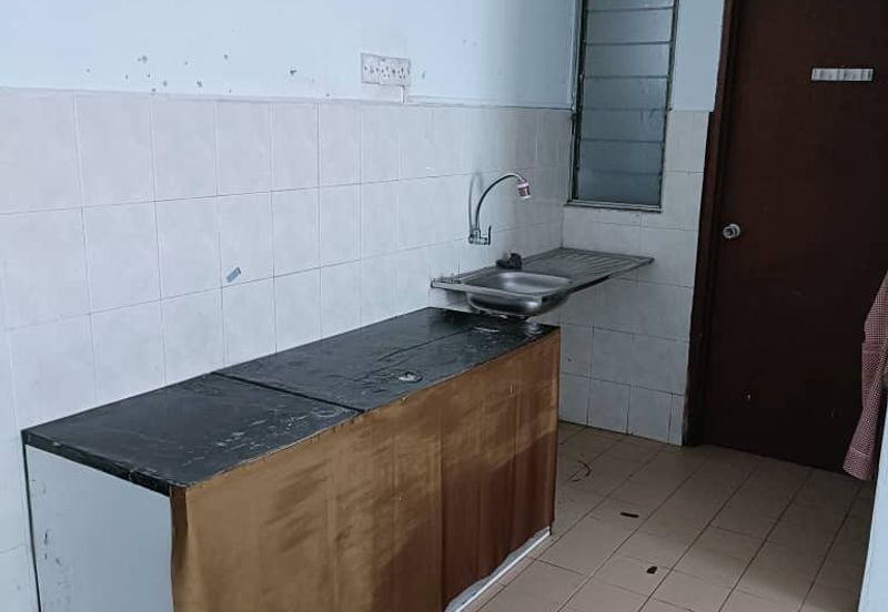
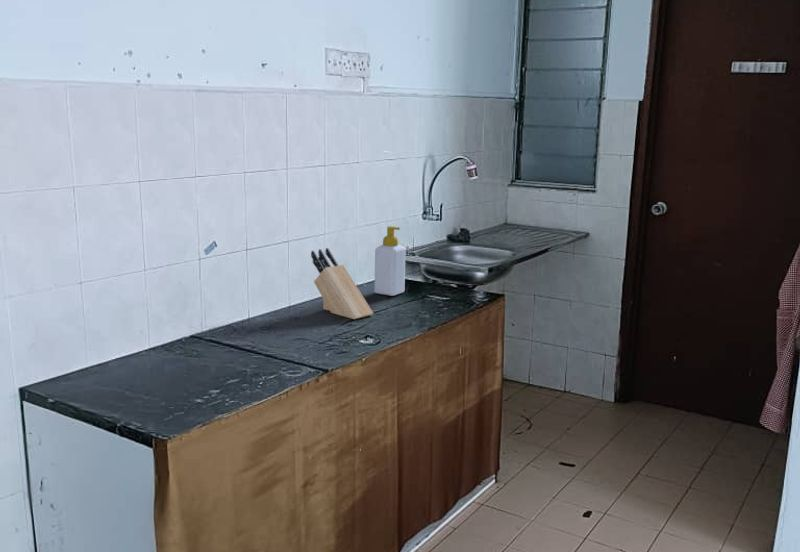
+ knife block (339, 282)
+ soap bottle (390, 260)
